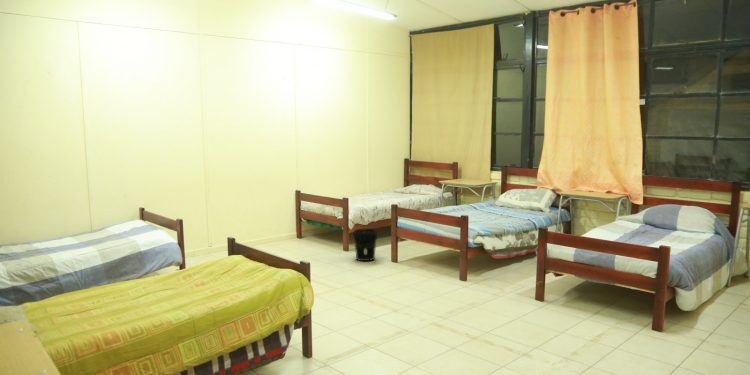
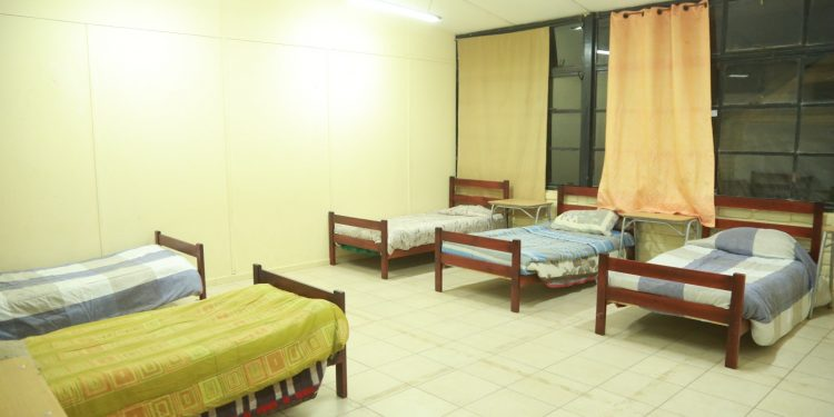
- wastebasket (365, 244)
